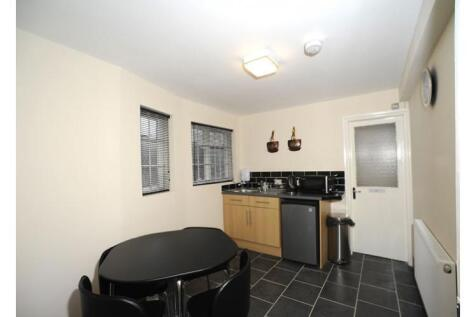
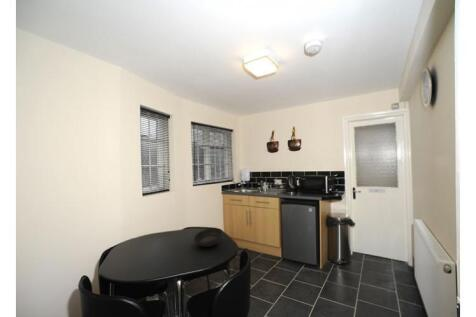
+ bowl (208, 238)
